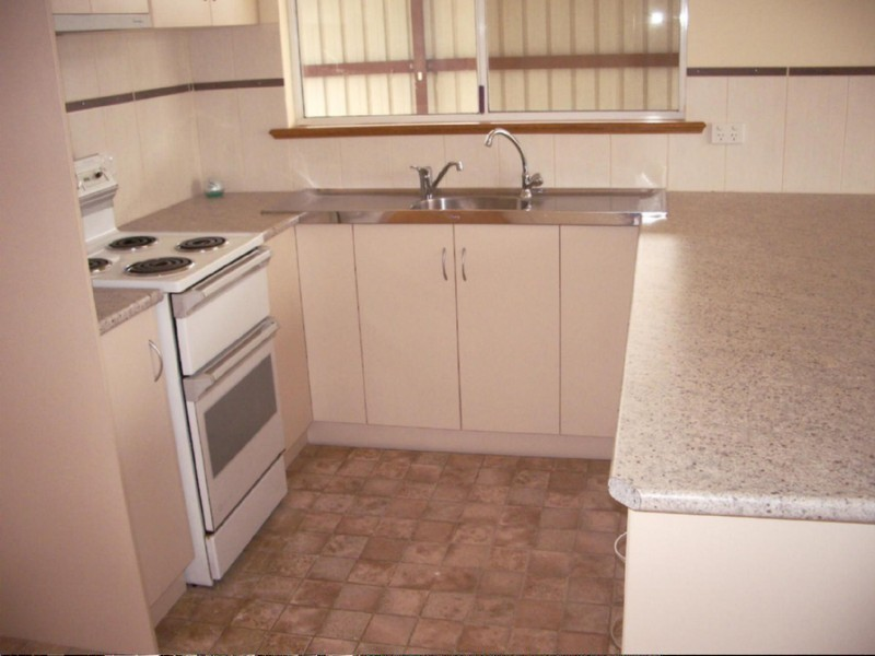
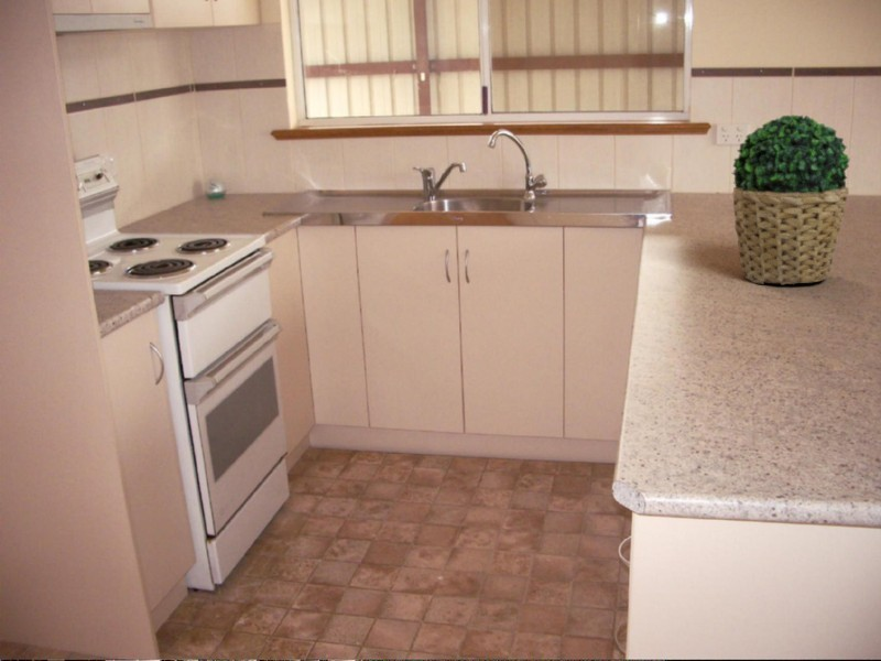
+ potted plant (787, 197)
